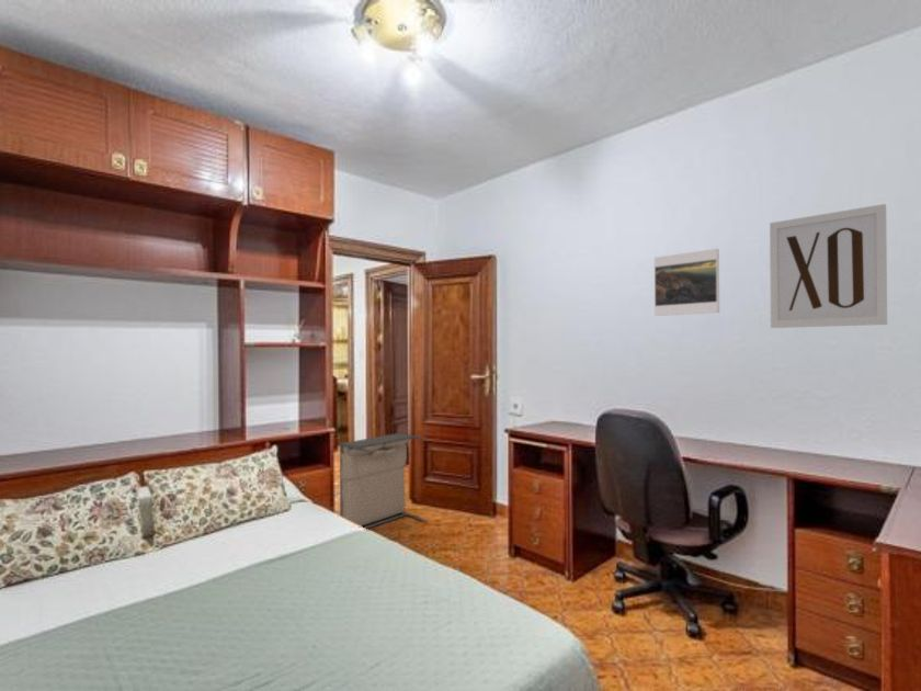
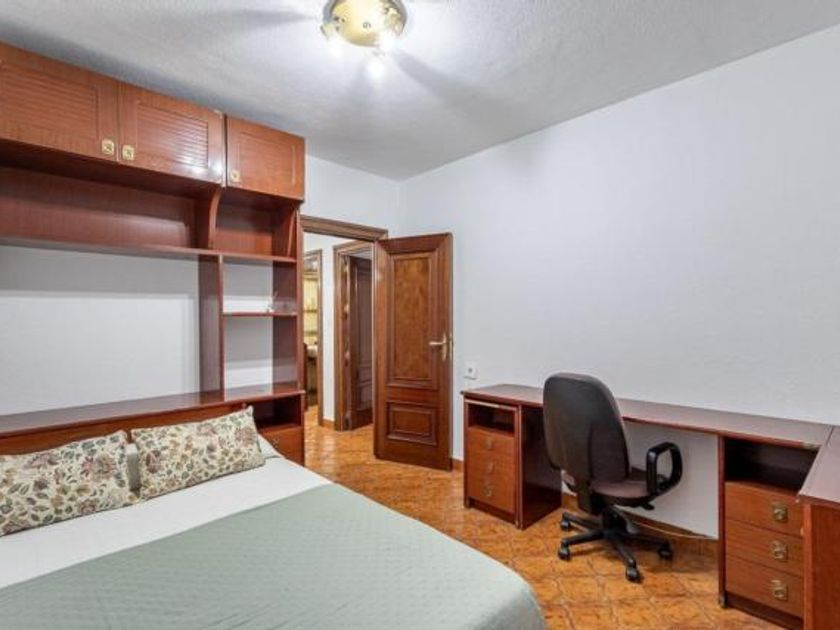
- wall art (825, 270)
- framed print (685, 283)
- laundry hamper (385, 483)
